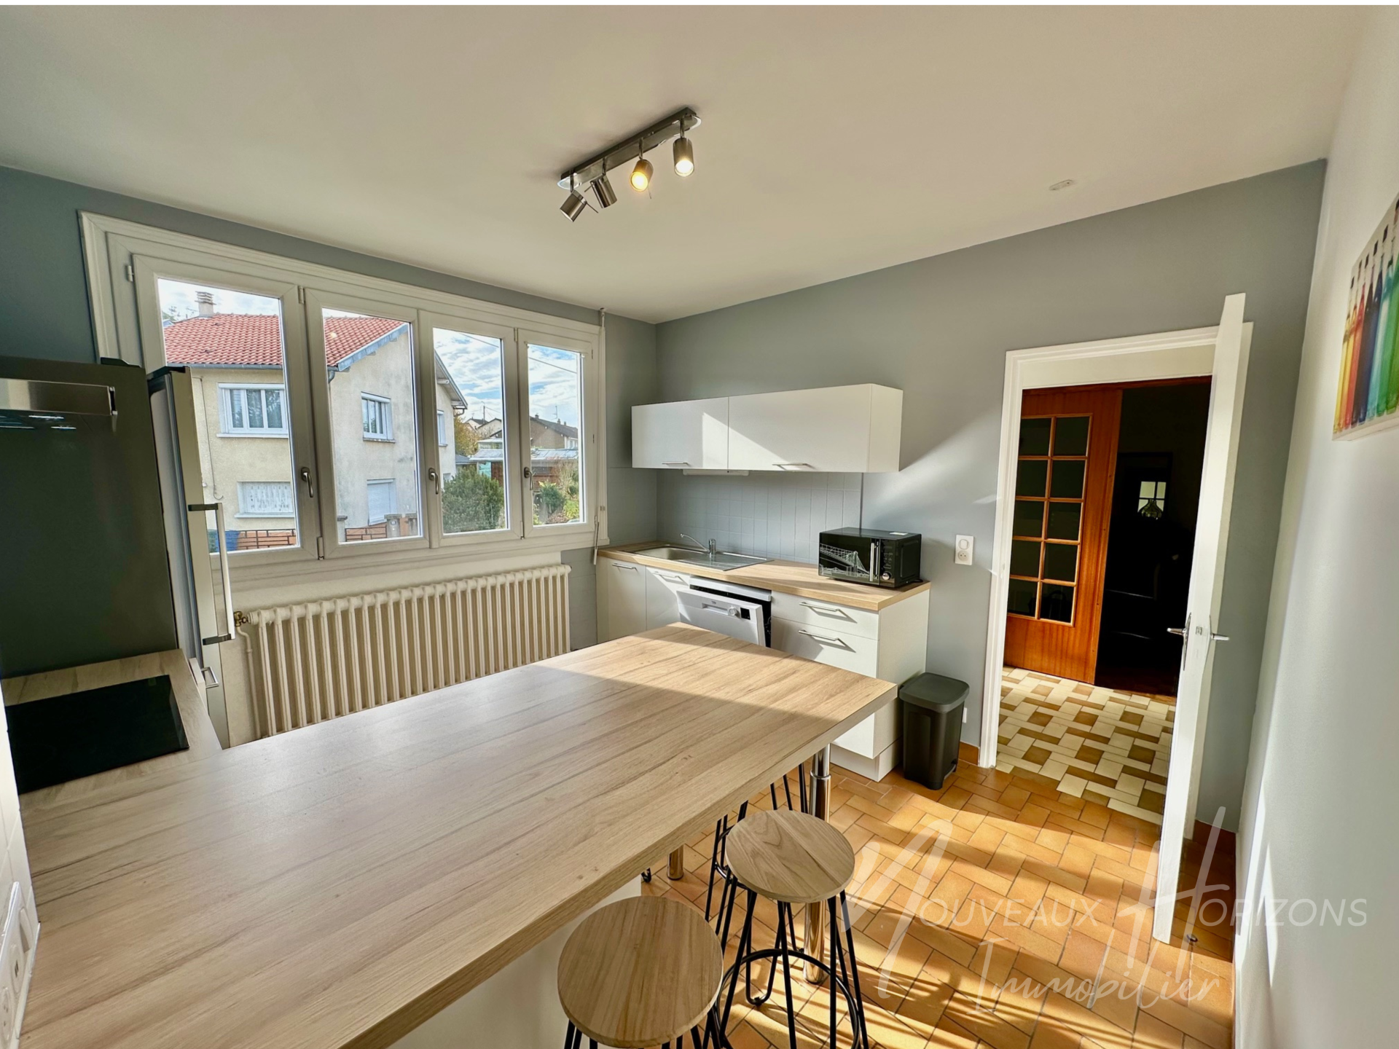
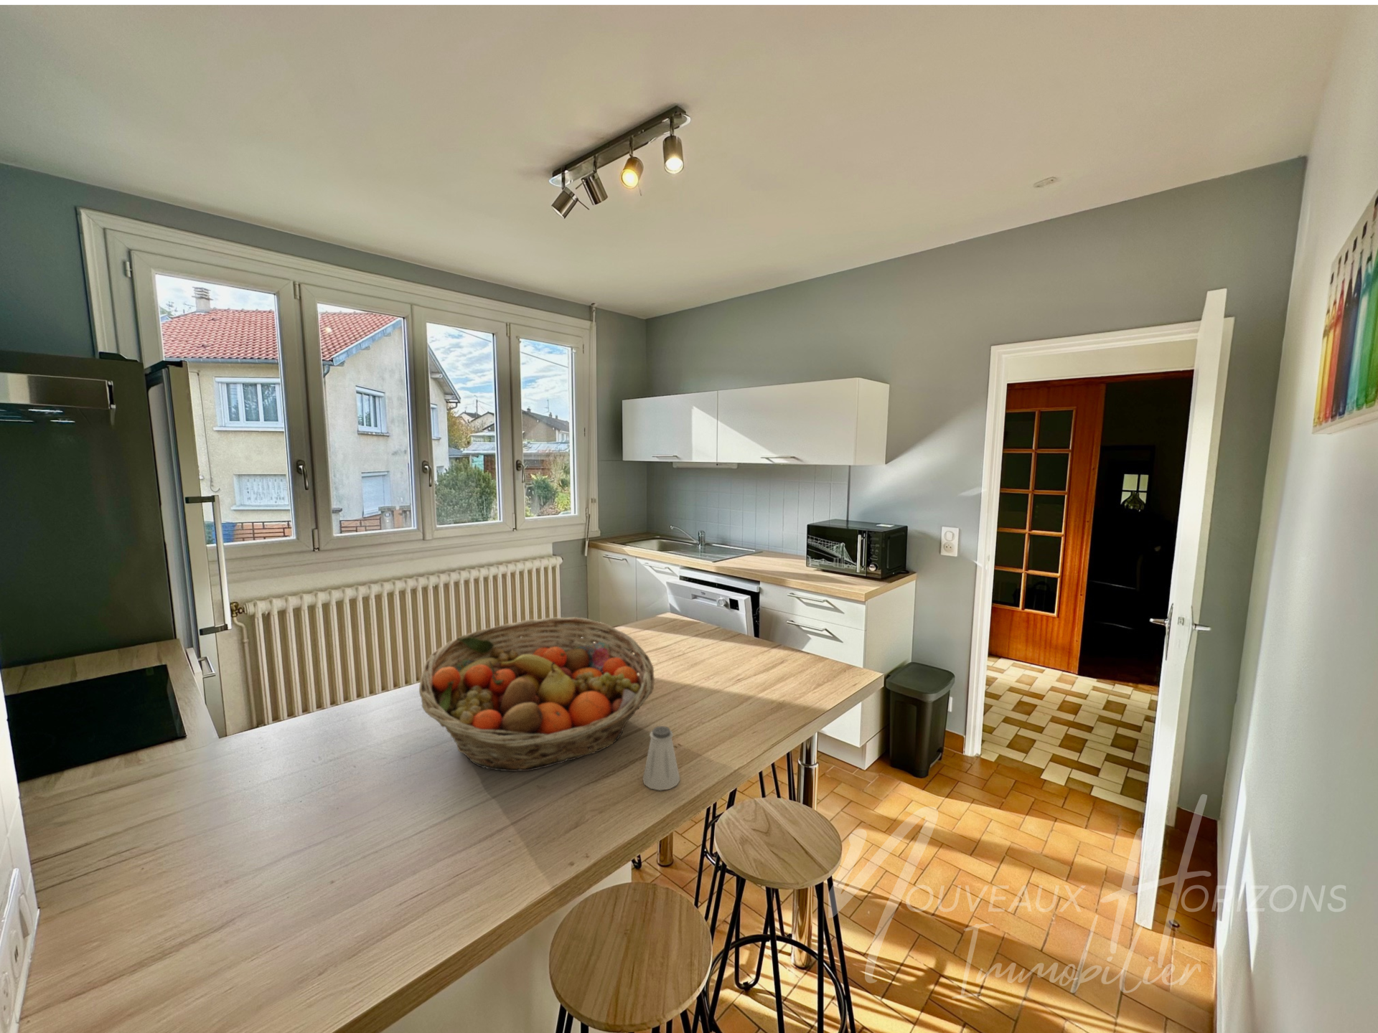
+ saltshaker (661, 754)
+ fruit basket (544, 687)
